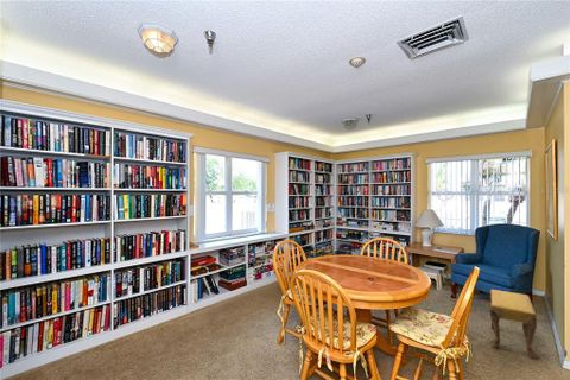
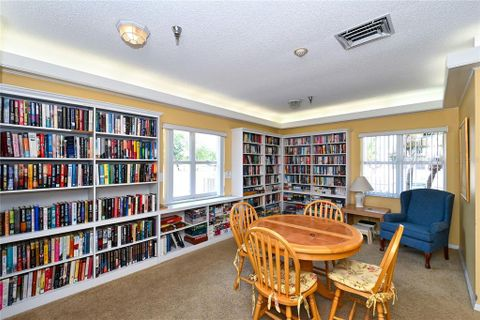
- footstool (511, 318)
